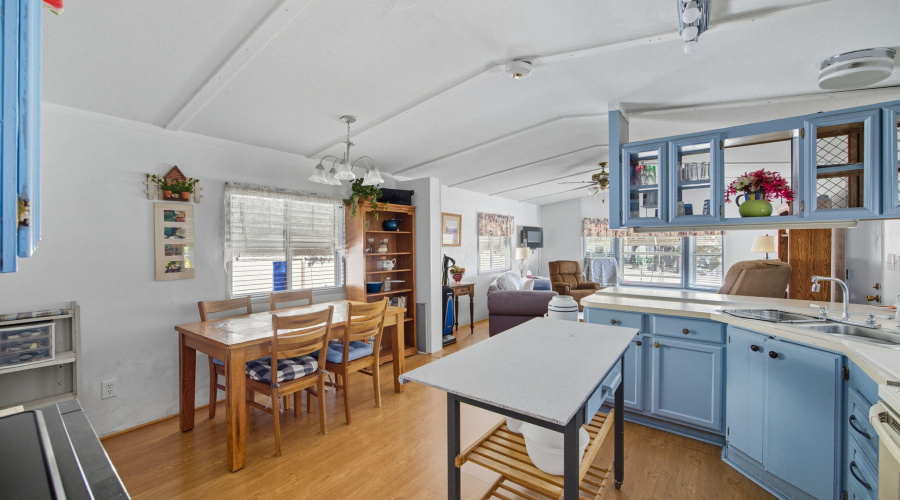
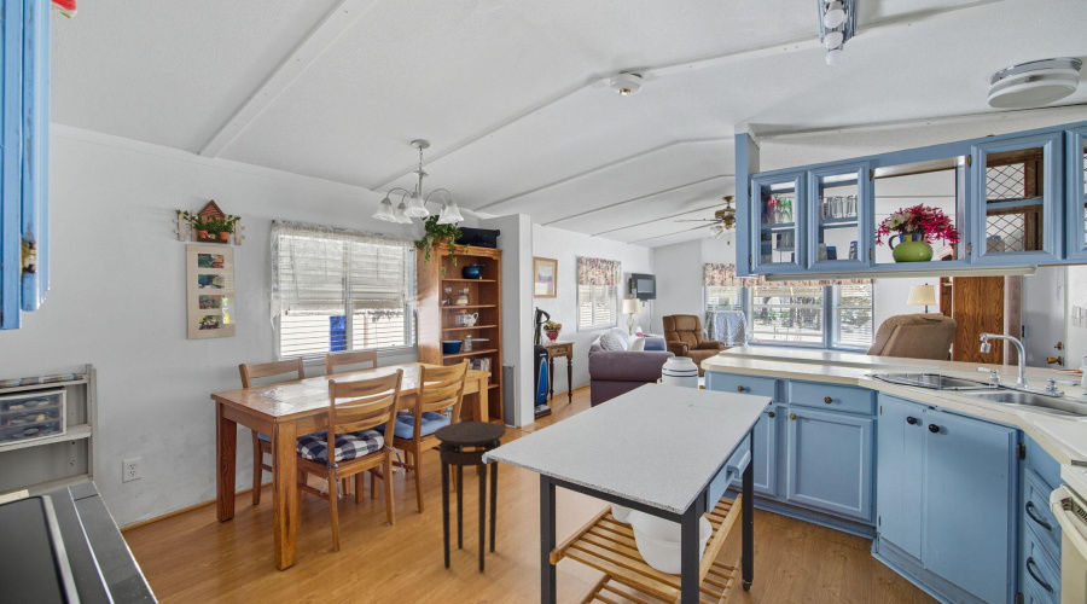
+ stool (478, 494)
